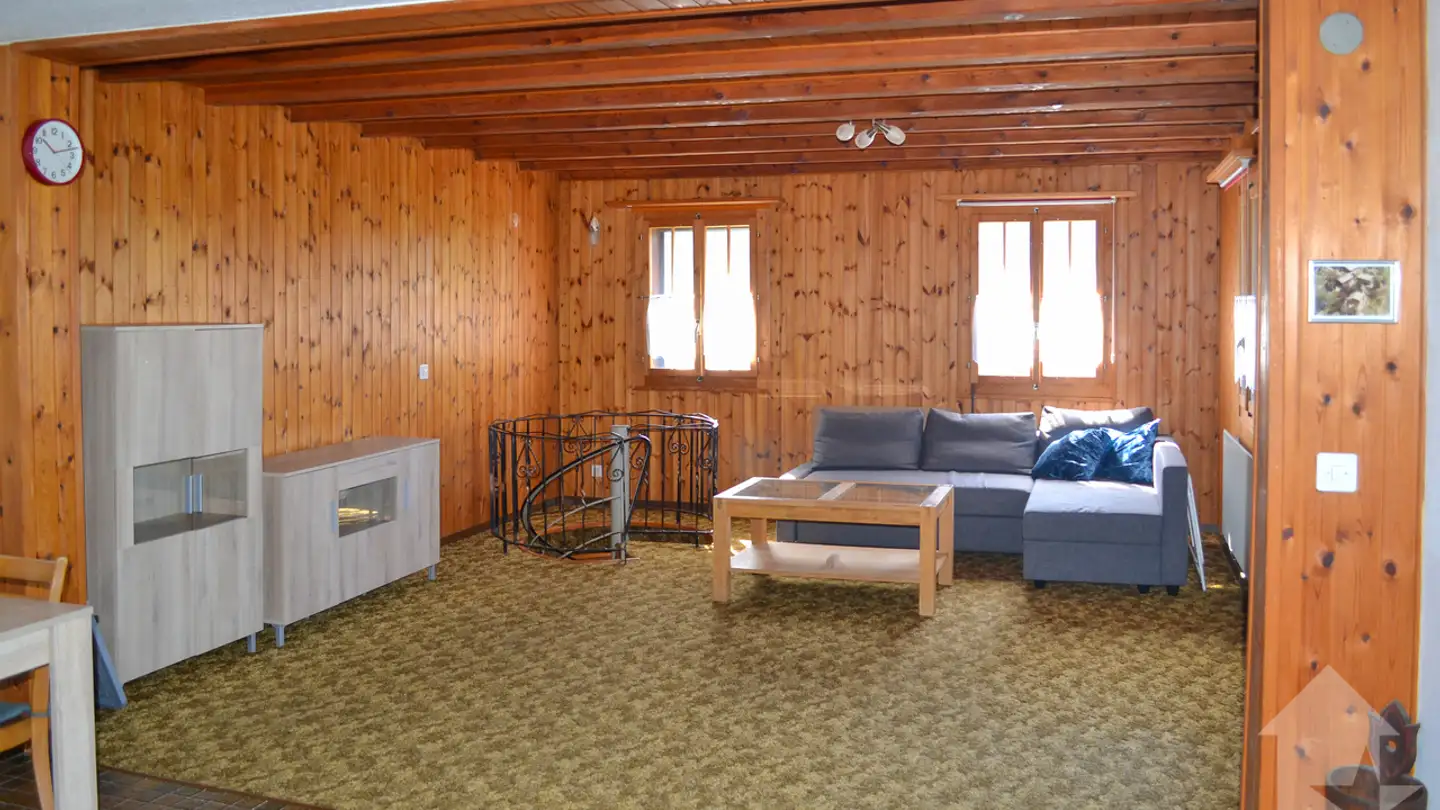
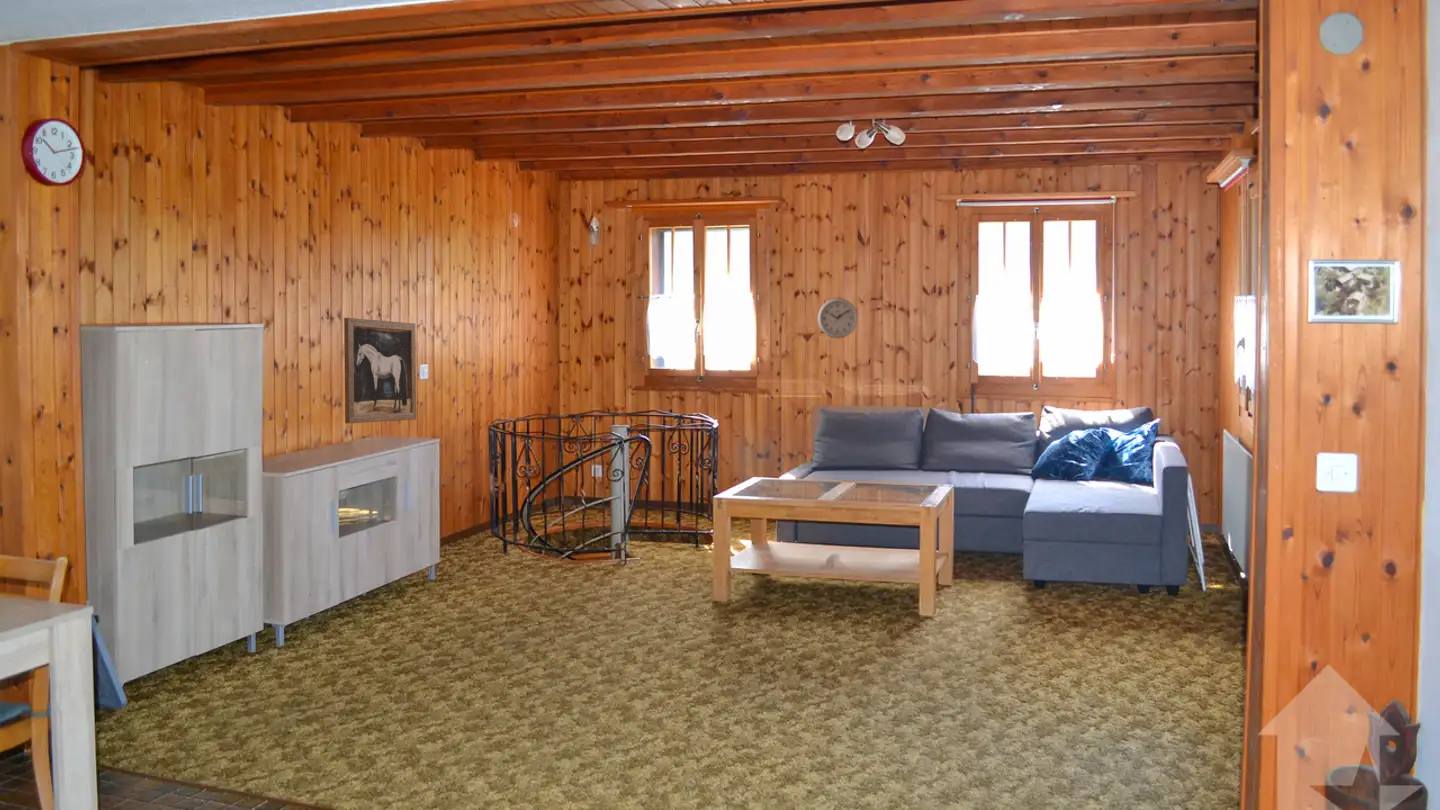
+ wall clock (837, 318)
+ wall art (382, 371)
